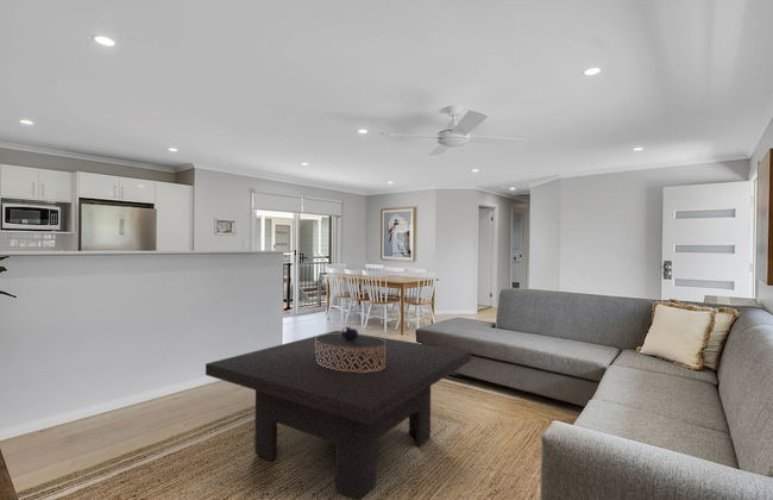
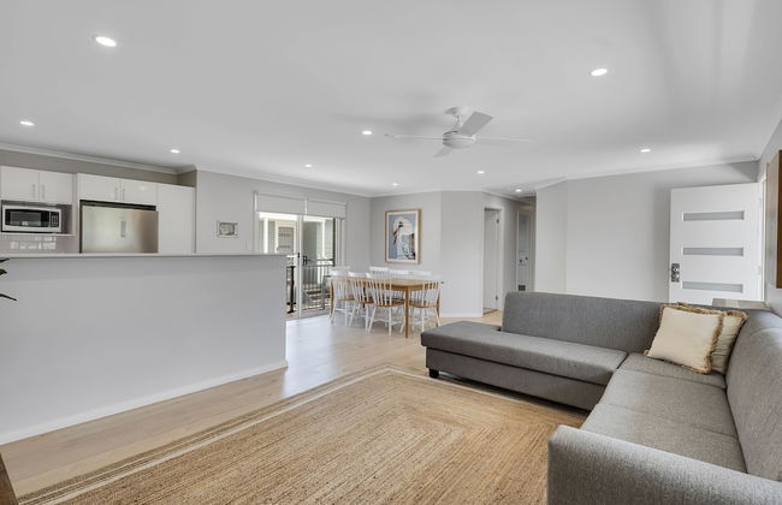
- coffee table (346, 401)
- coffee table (350, 344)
